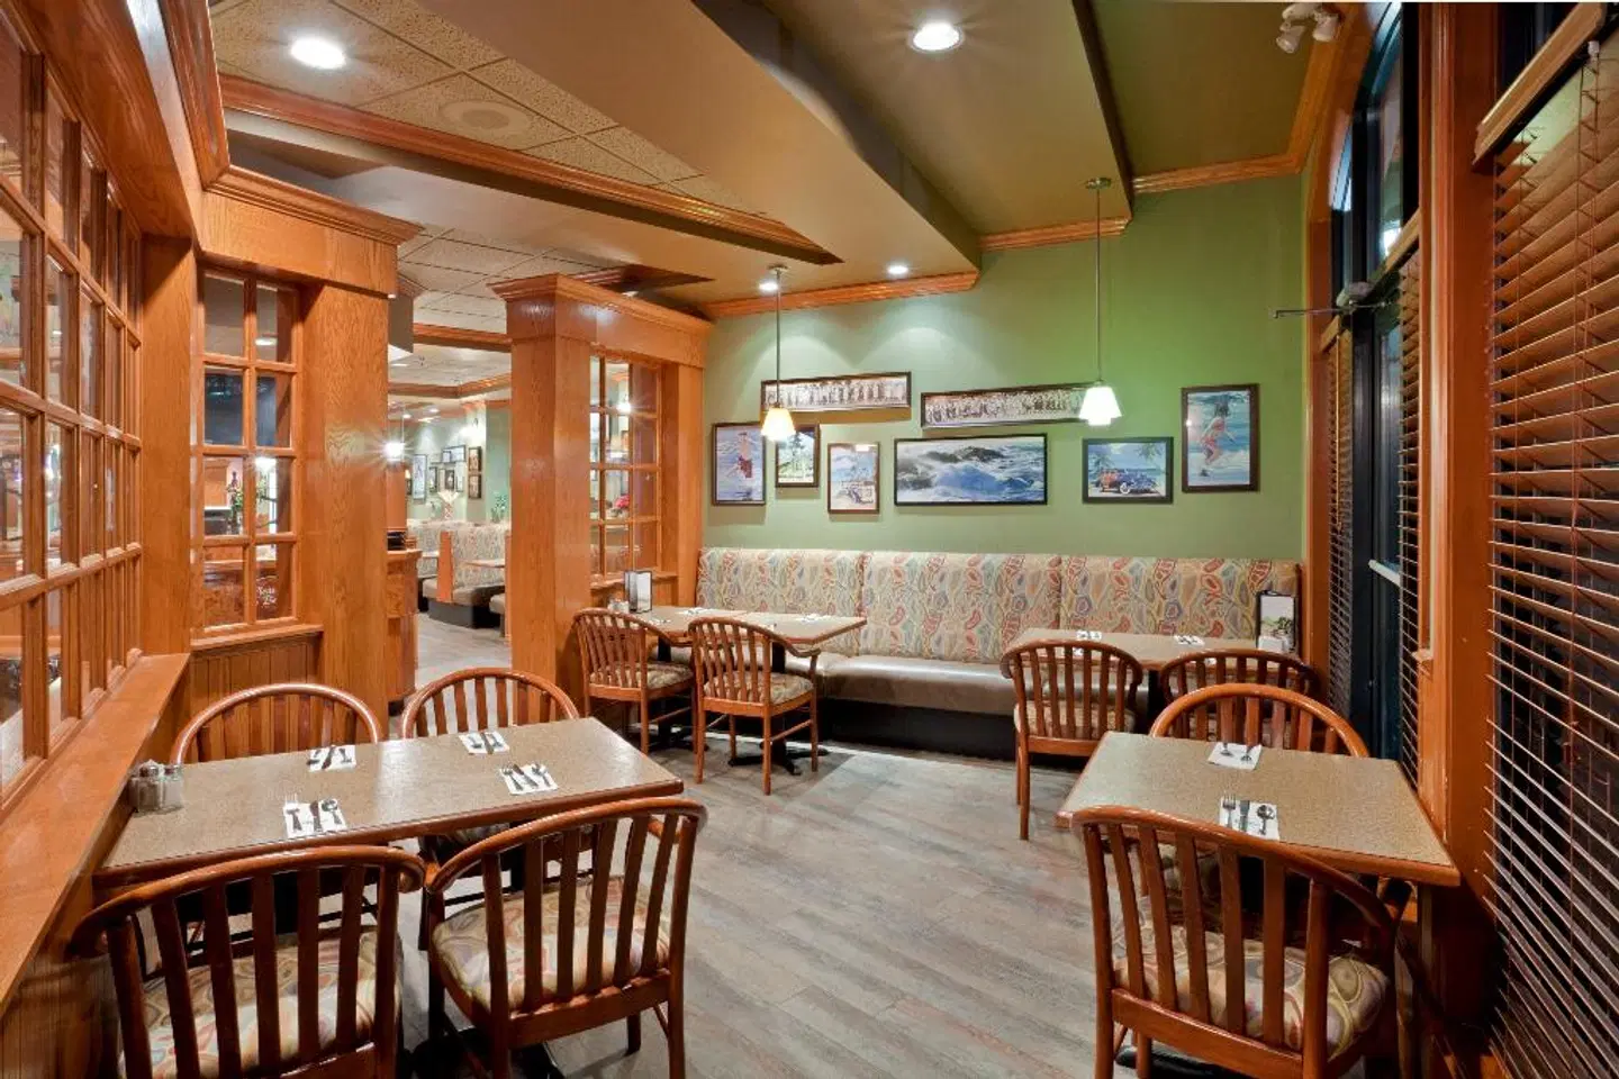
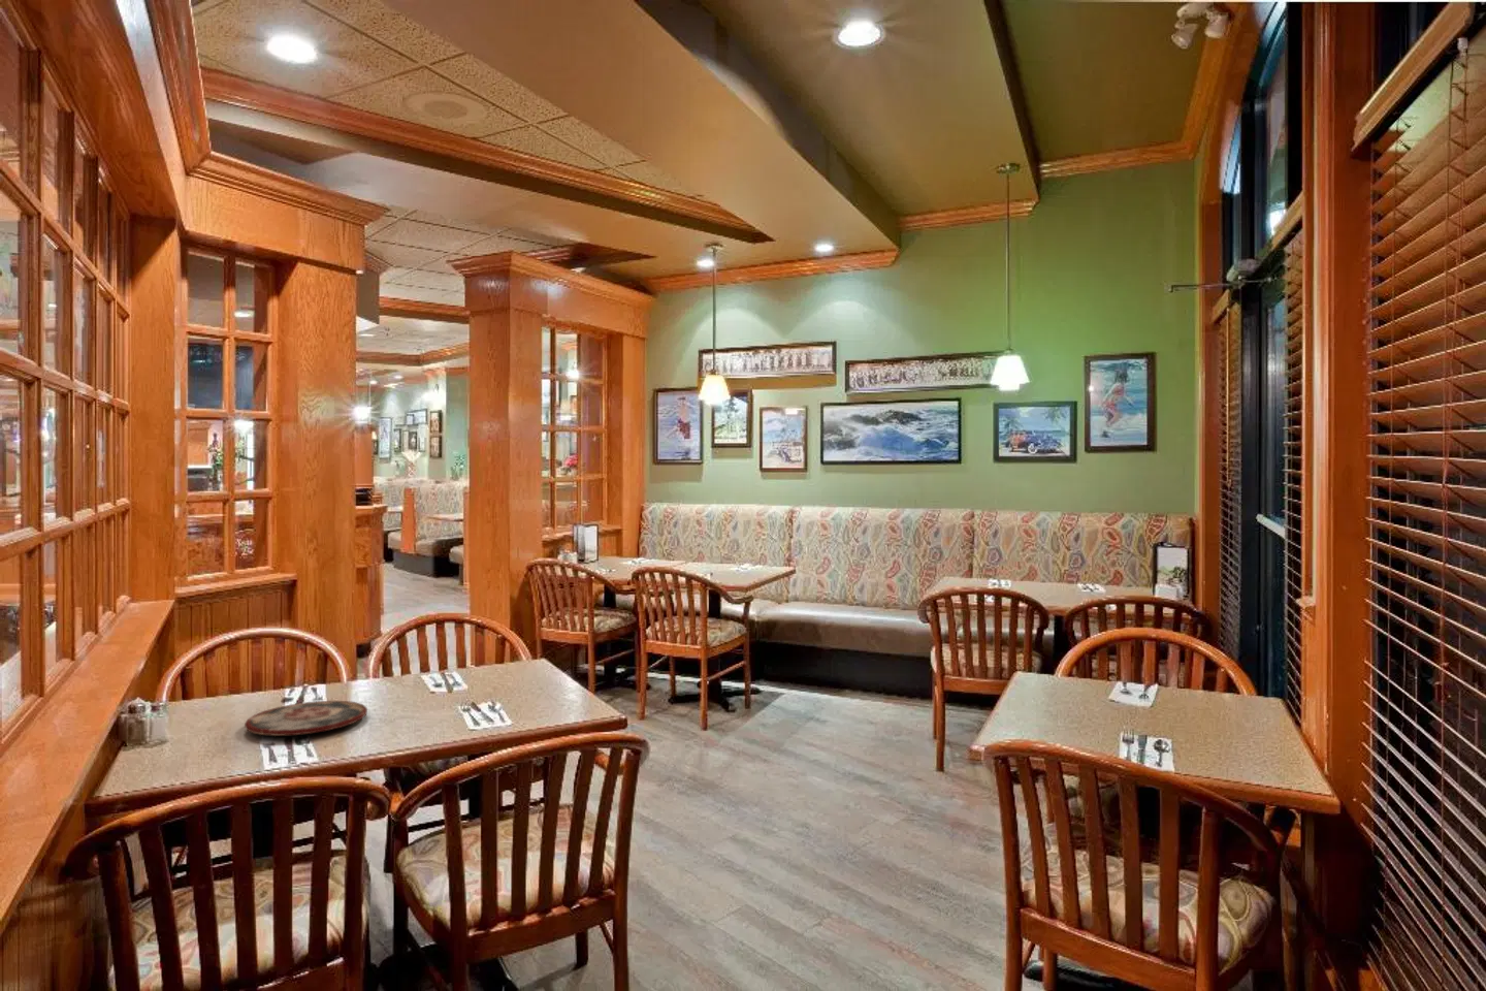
+ plate (307, 718)
